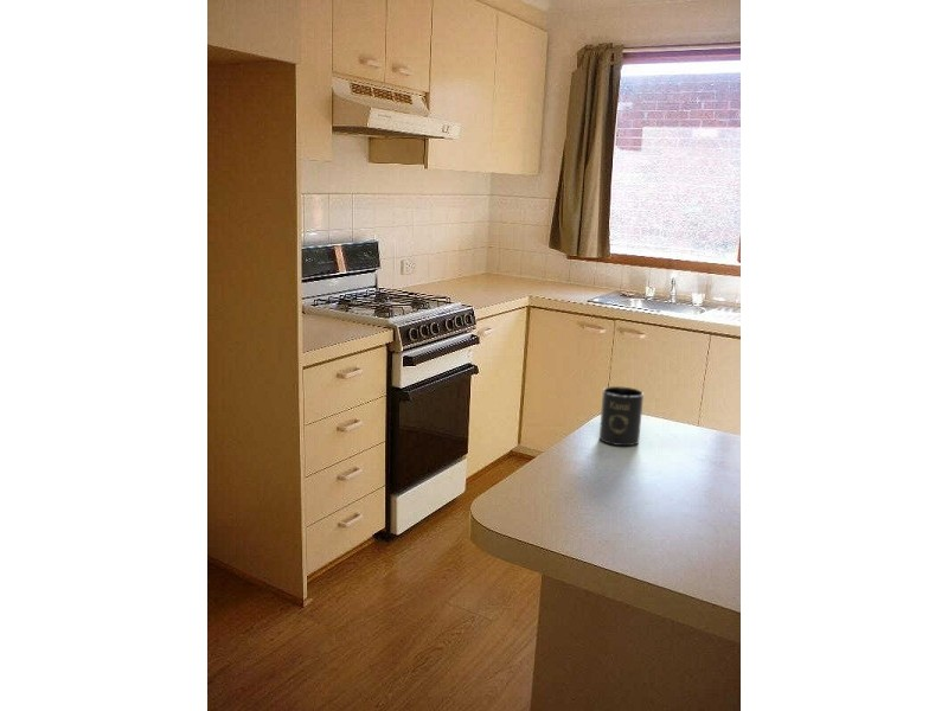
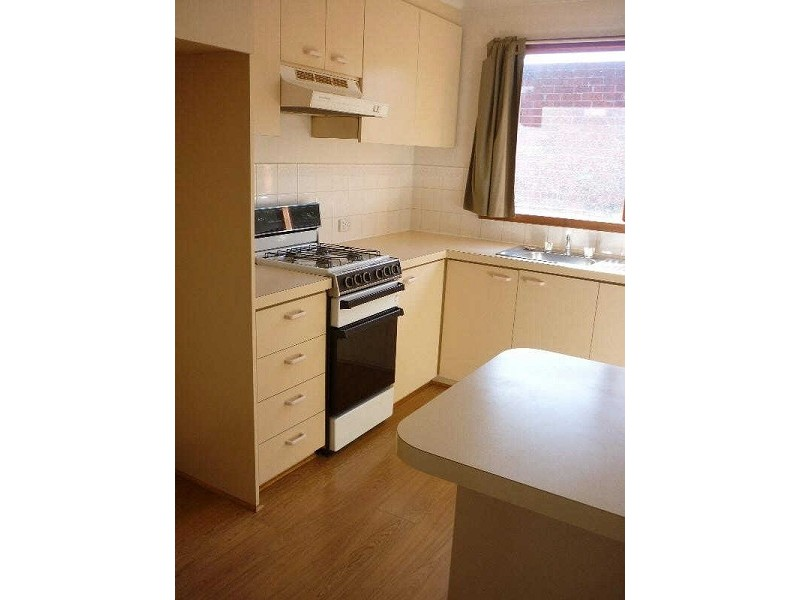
- mug (622, 414)
